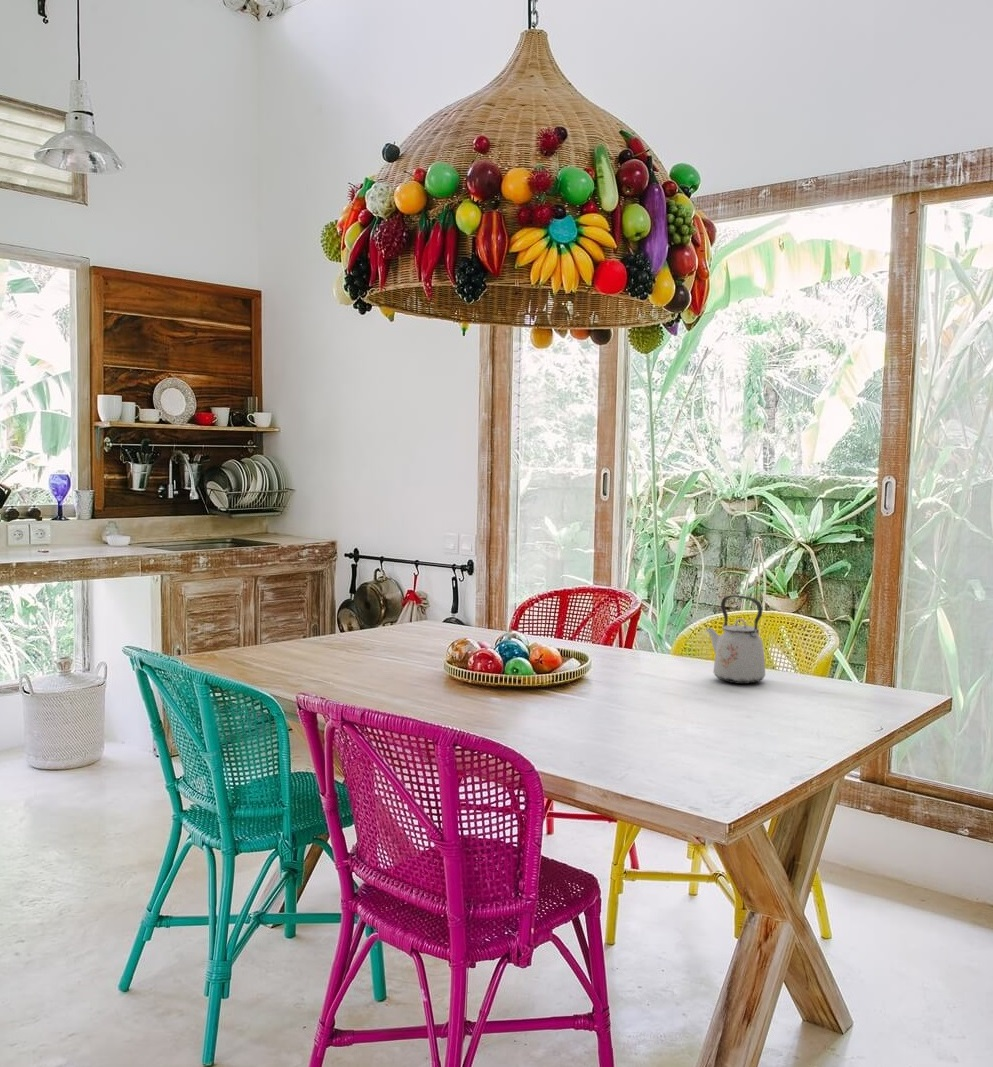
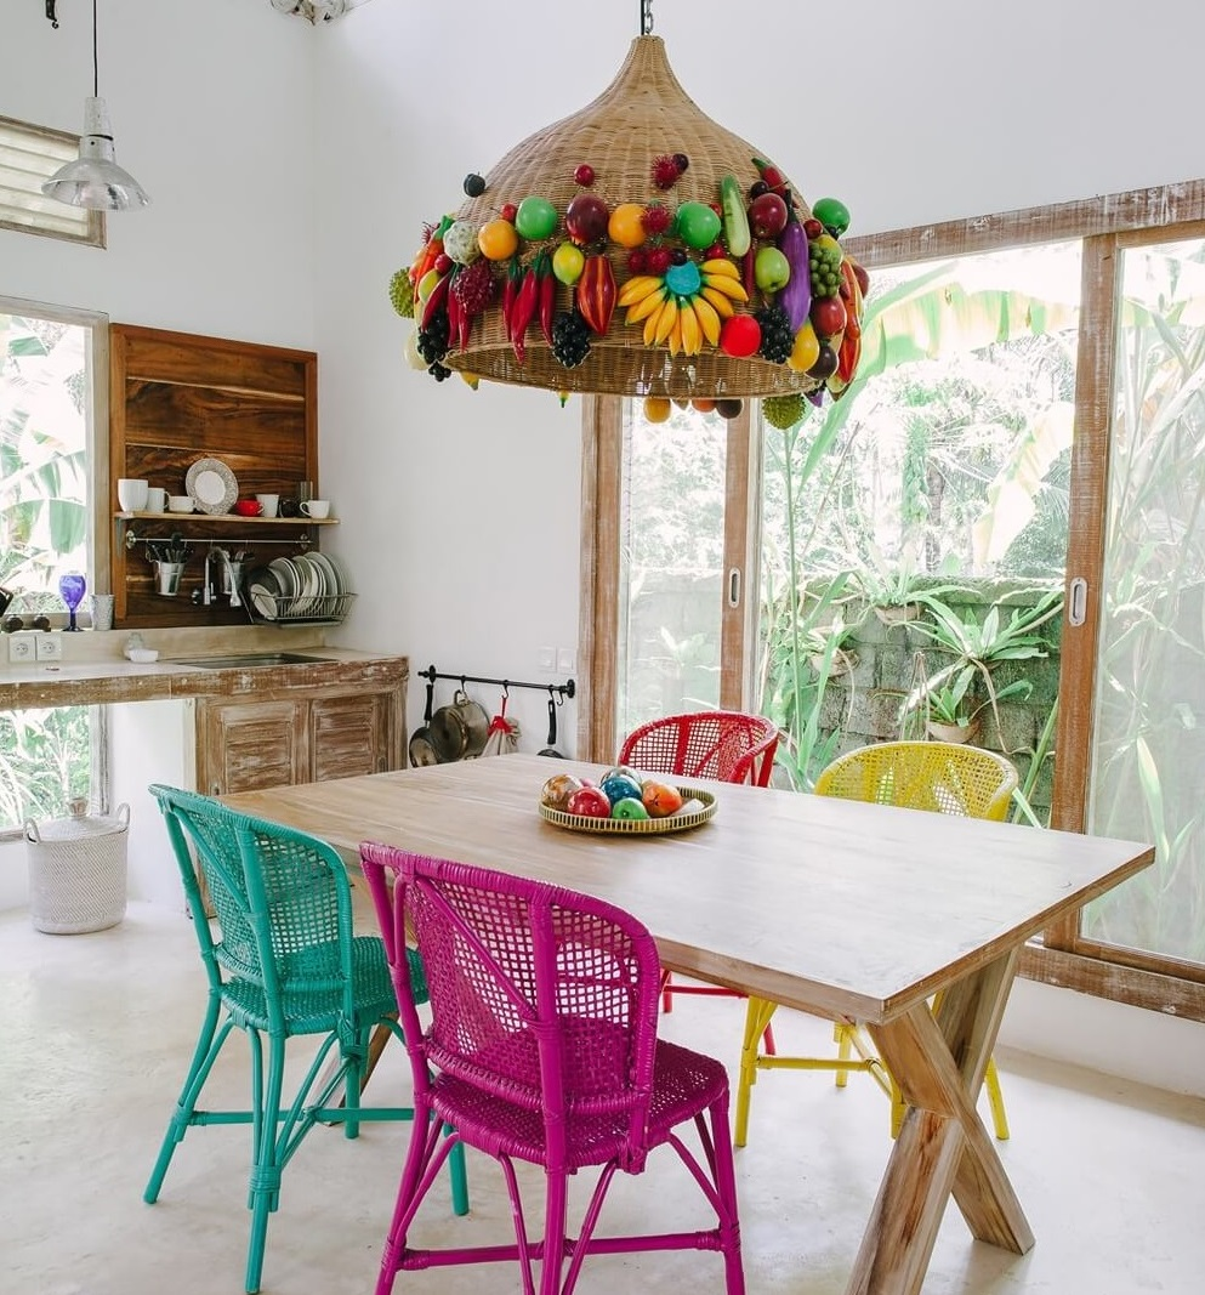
- kettle (732, 637)
